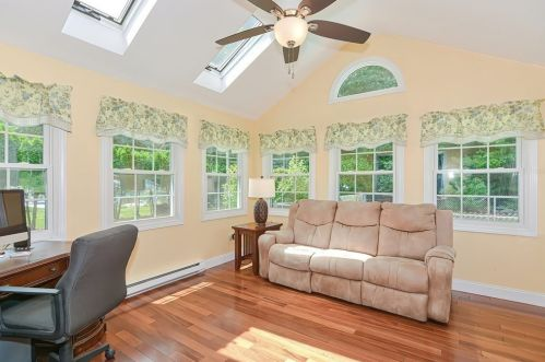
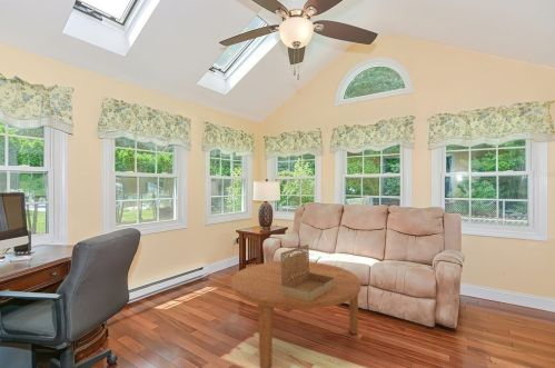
+ decorative box (308, 269)
+ coffee table (295, 305)
